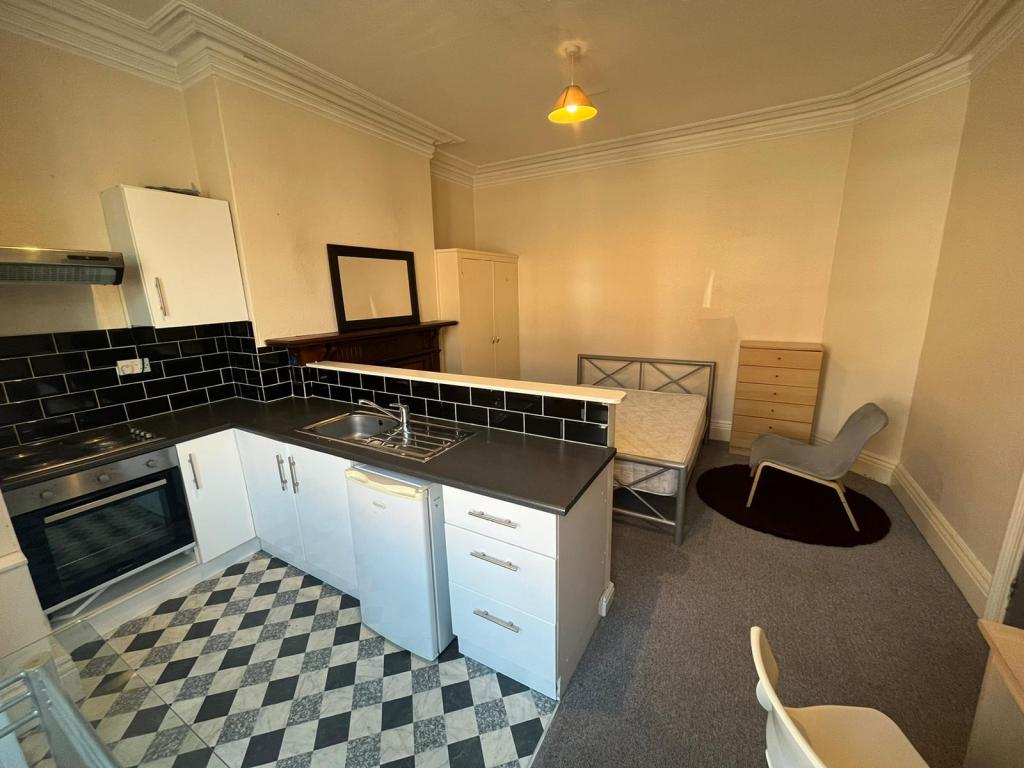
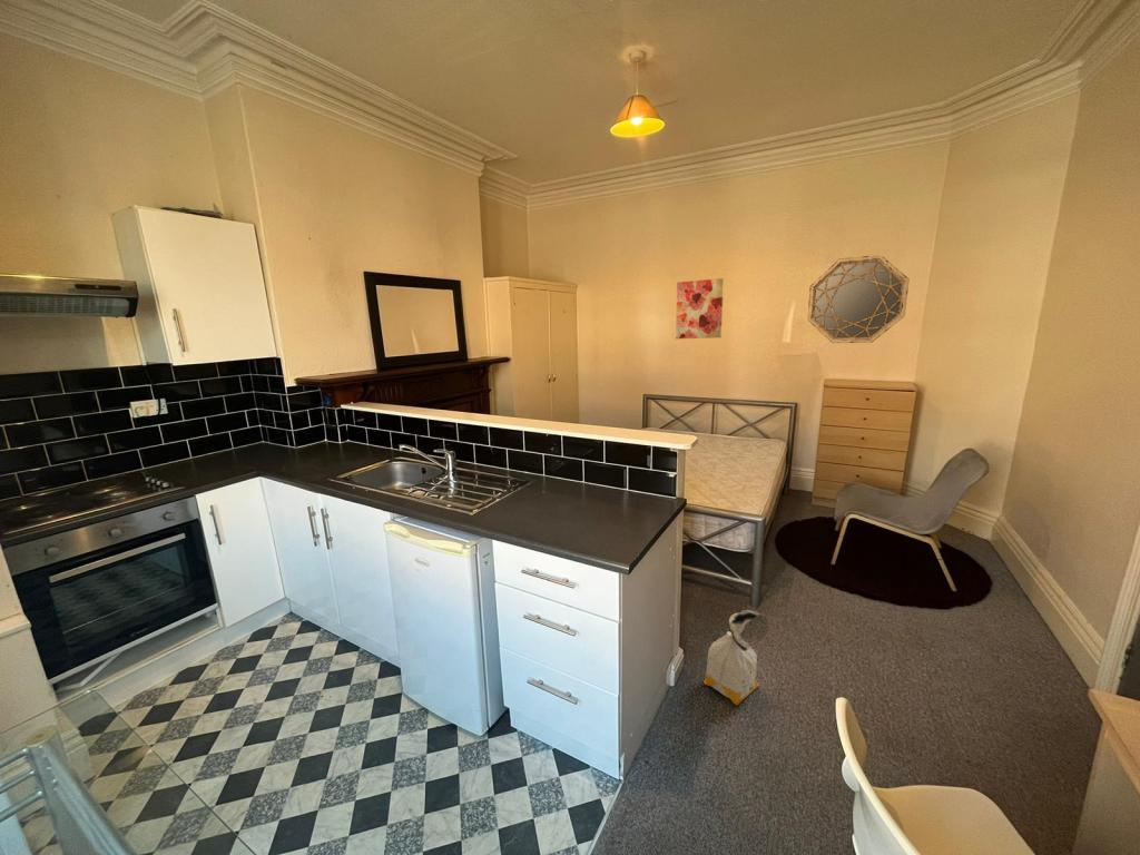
+ home mirror (855, 301)
+ wall art (698, 309)
+ bag (735, 648)
